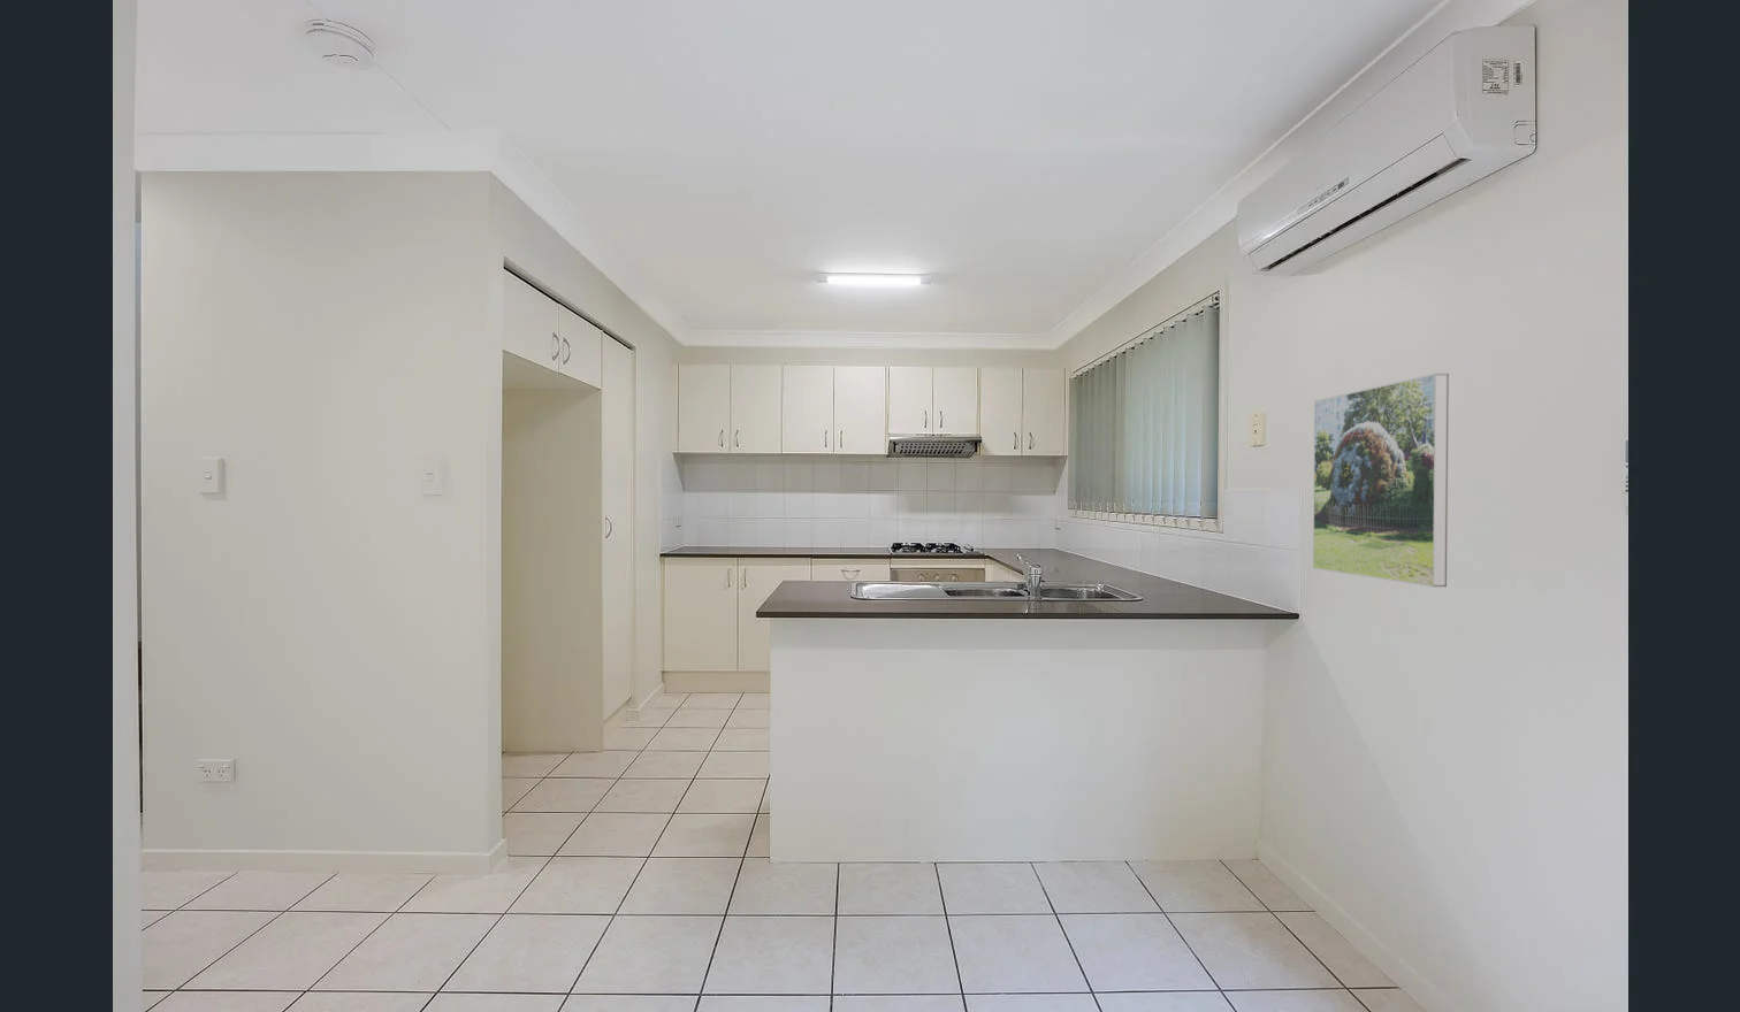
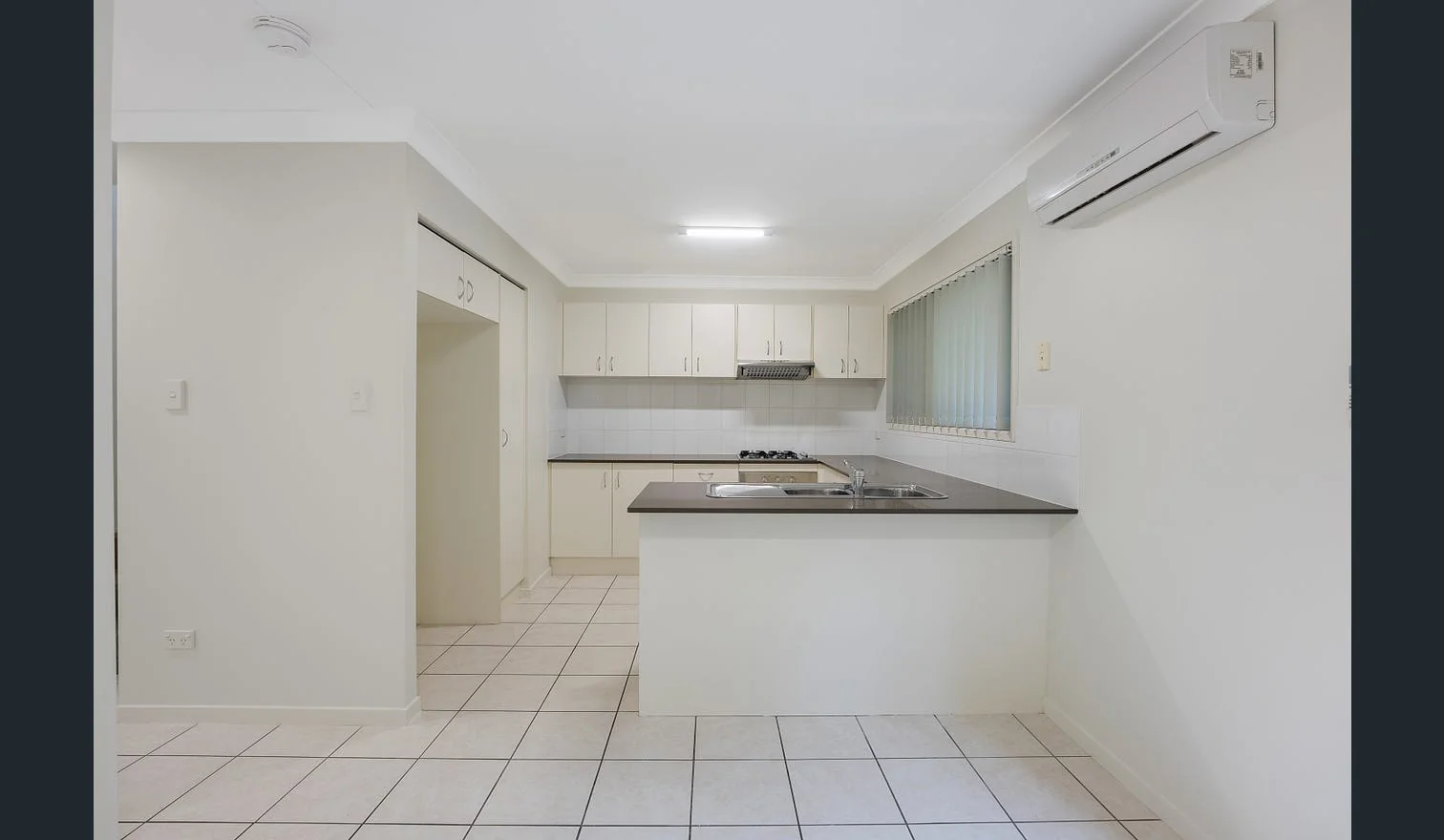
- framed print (1371, 482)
